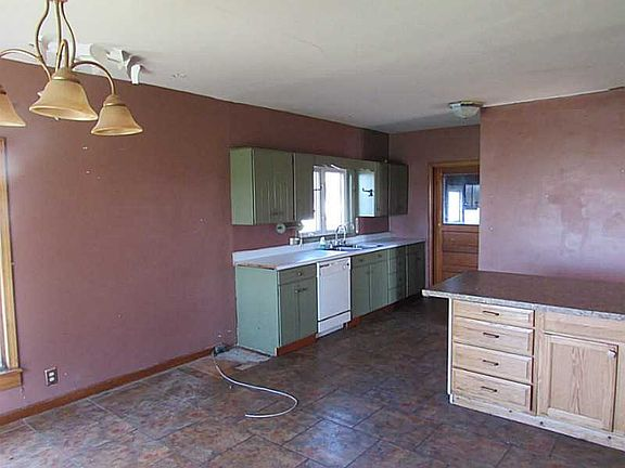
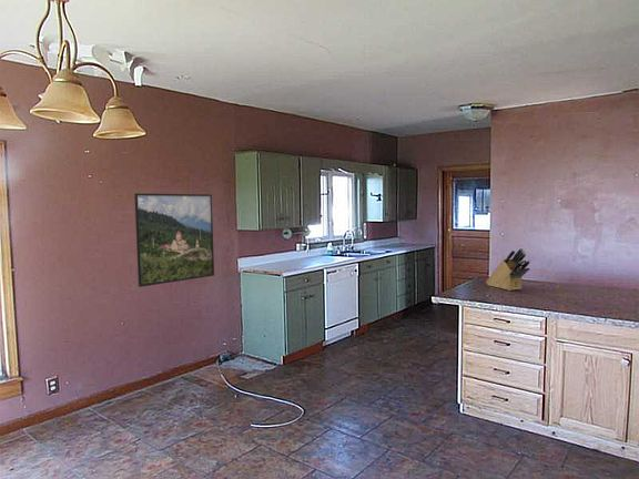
+ knife block (507, 267)
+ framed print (178, 237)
